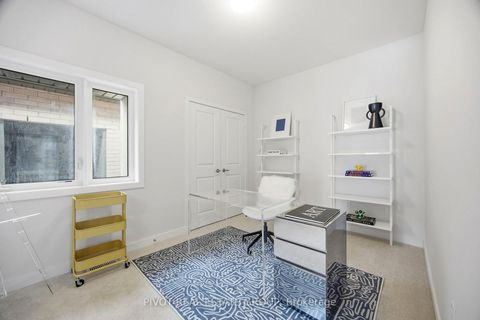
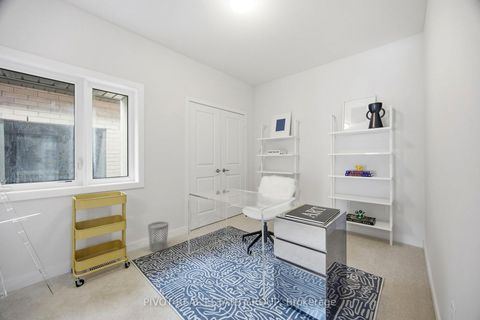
+ wastebasket (158, 235)
